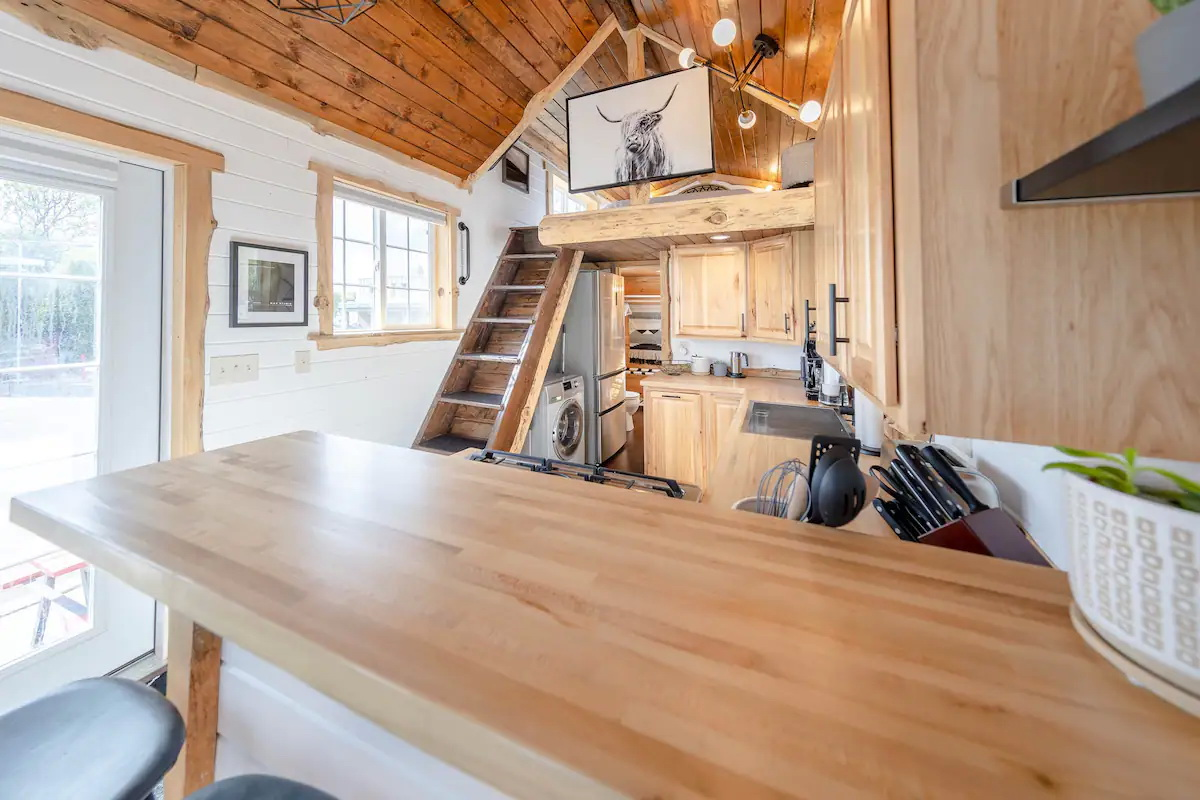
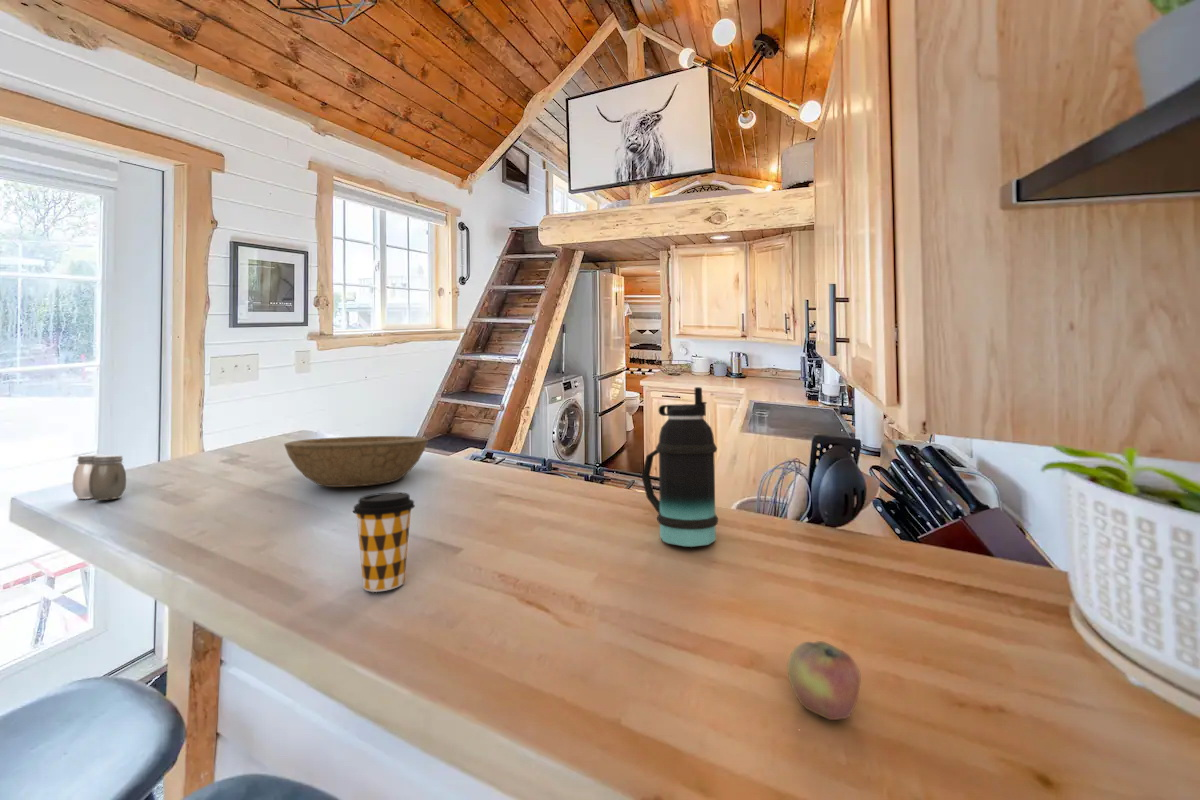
+ apple (822, 679)
+ bottle (676, 462)
+ bowl (360, 460)
+ coffee cup (384, 540)
+ salt and pepper shaker (99, 476)
